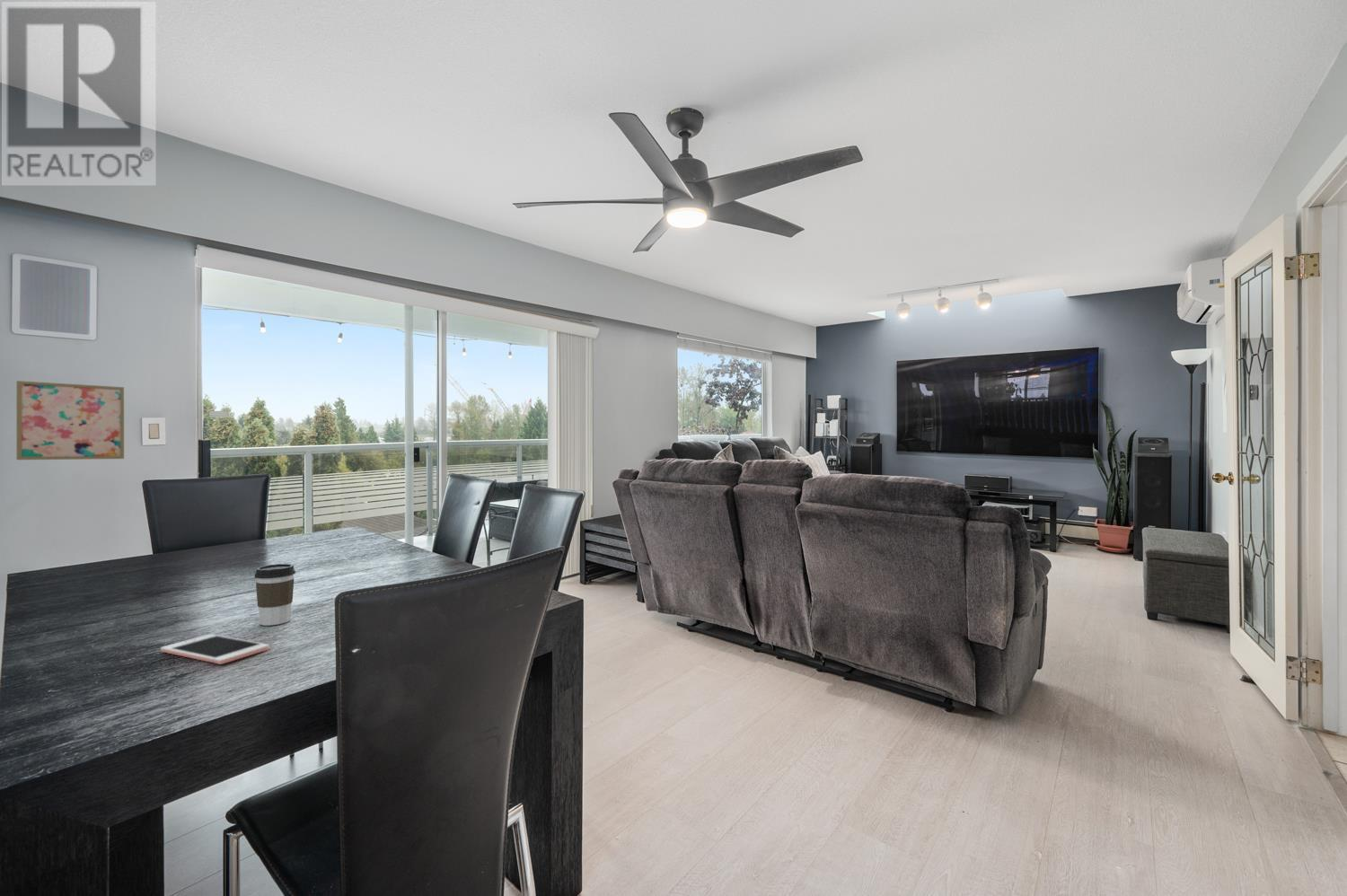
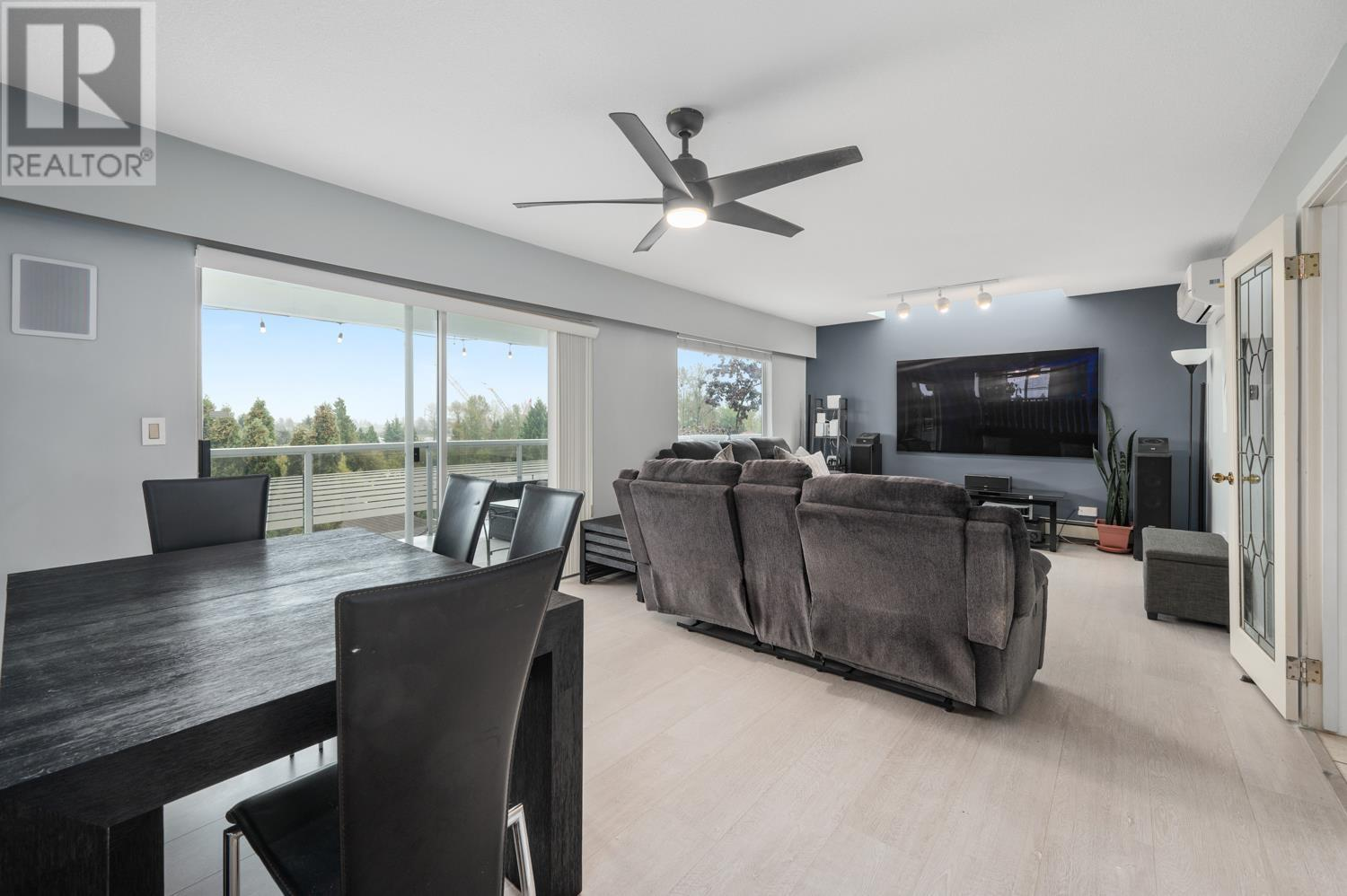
- coffee cup (275, 593)
- cell phone (215, 648)
- wall art (72, 421)
